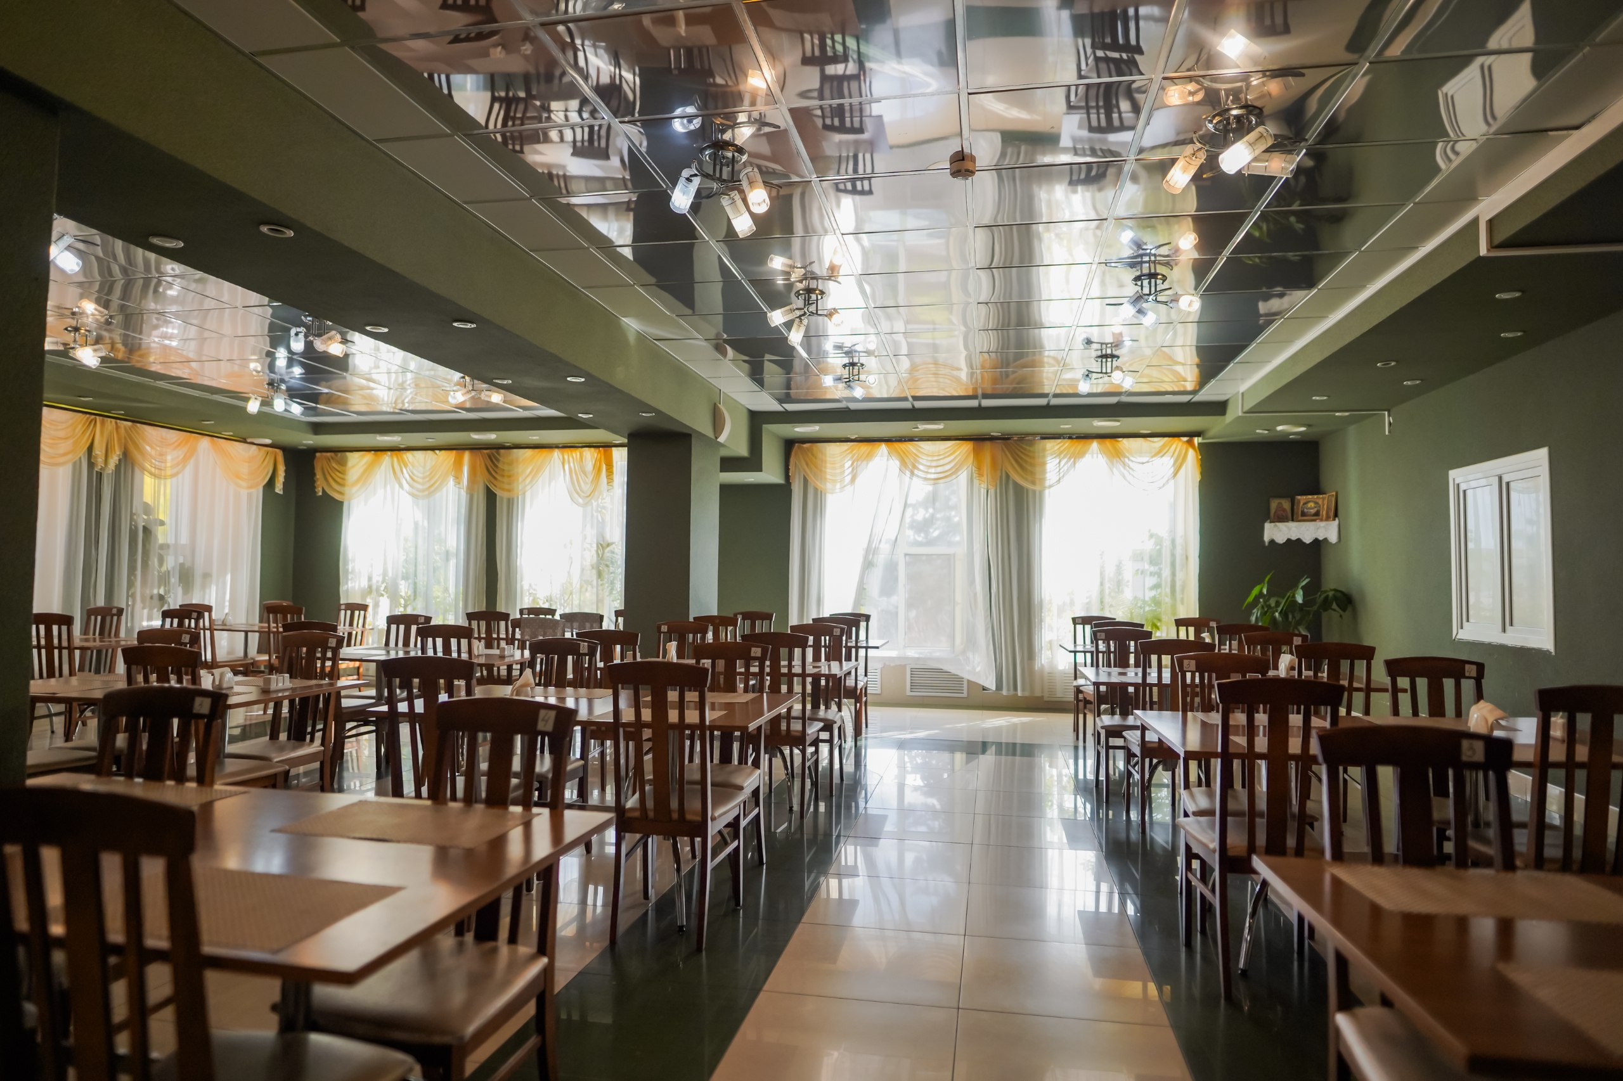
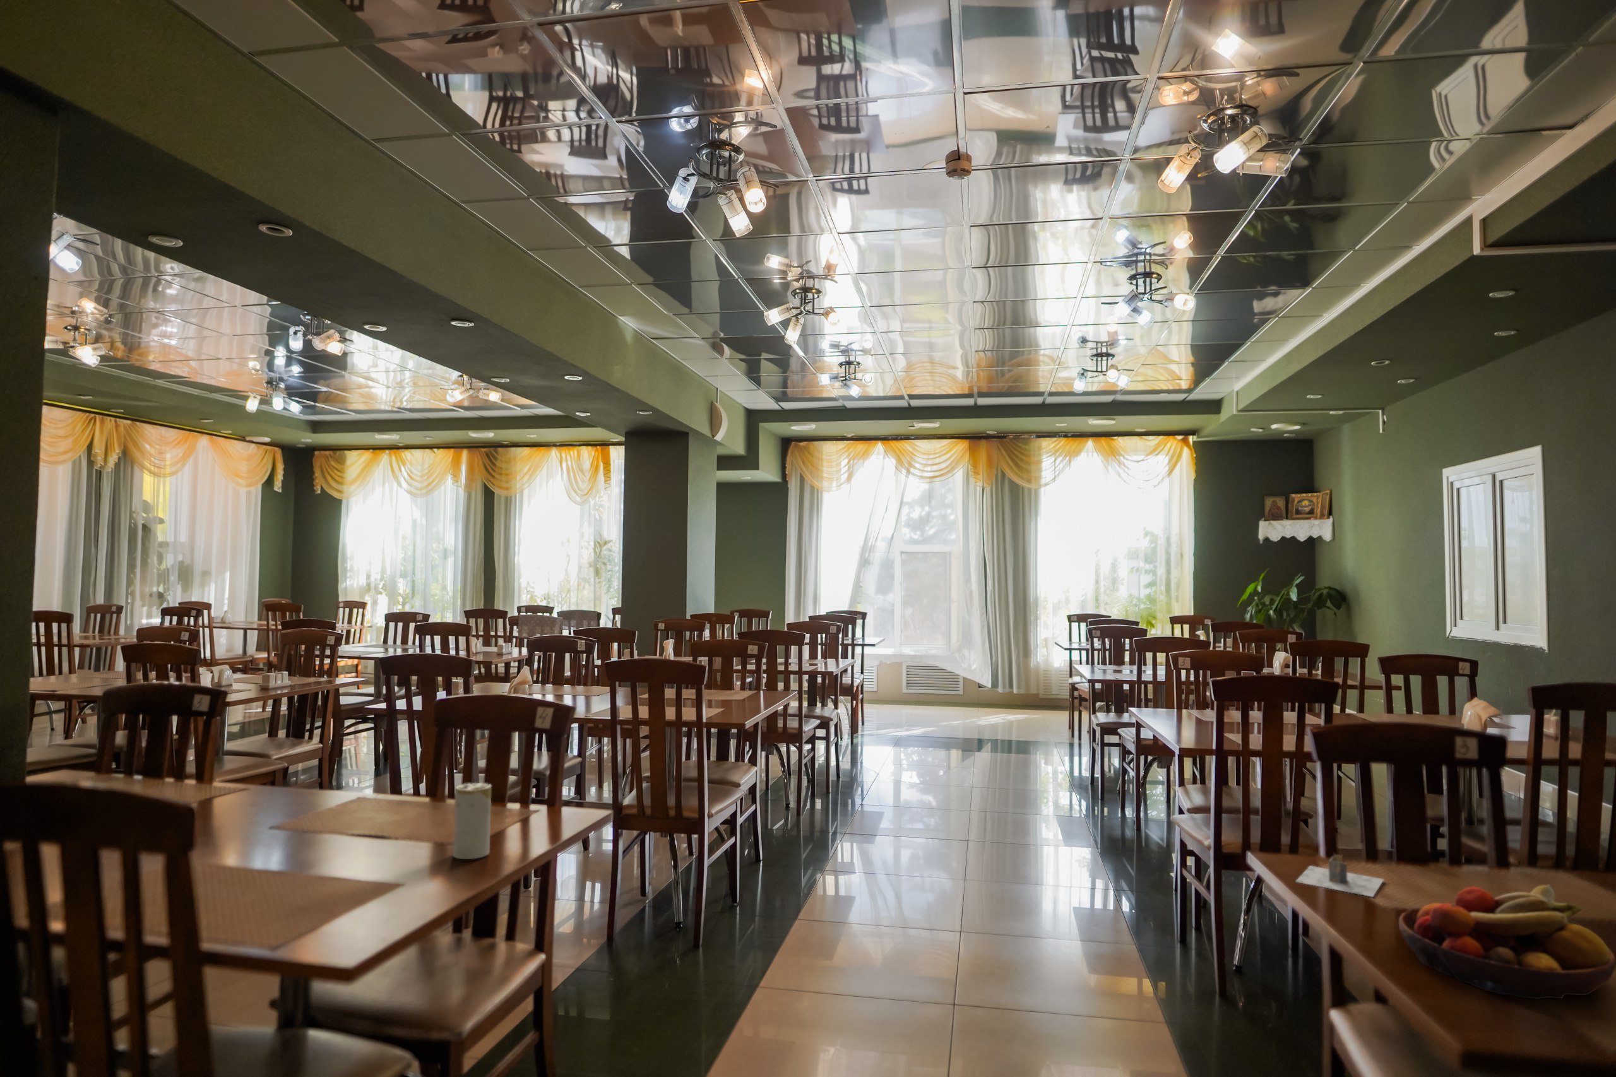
+ fruit bowl (1501, 928)
+ napkin holder (1340, 868)
+ candle (472, 820)
